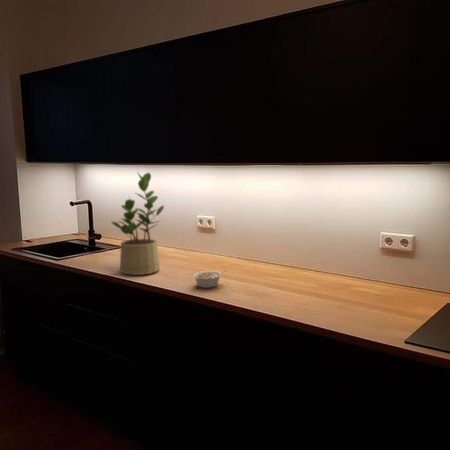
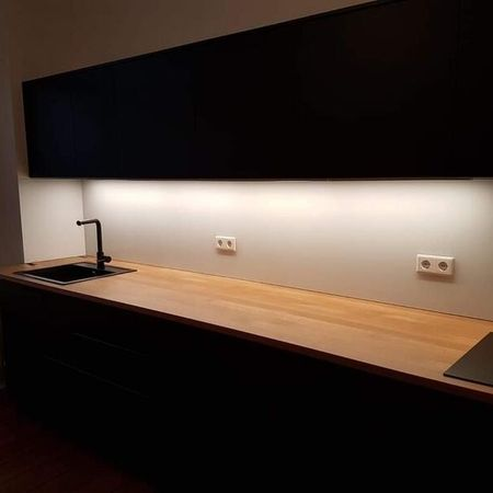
- legume (208, 278)
- potted plant (133, 221)
